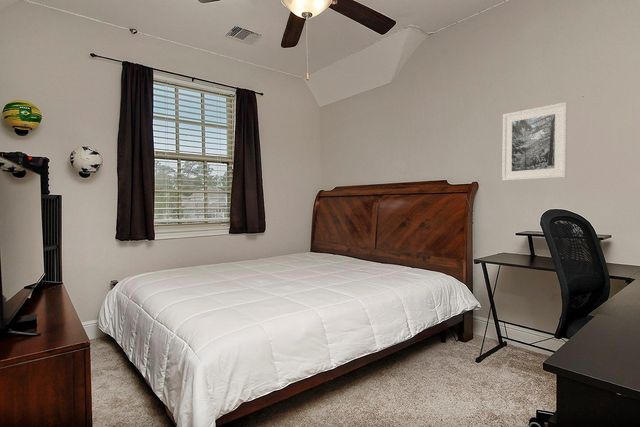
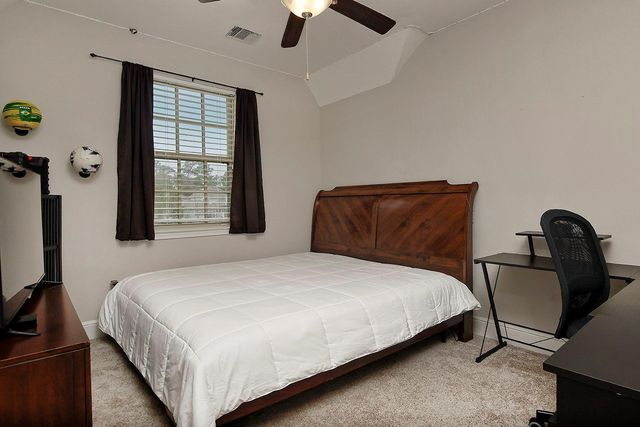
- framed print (532, 144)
